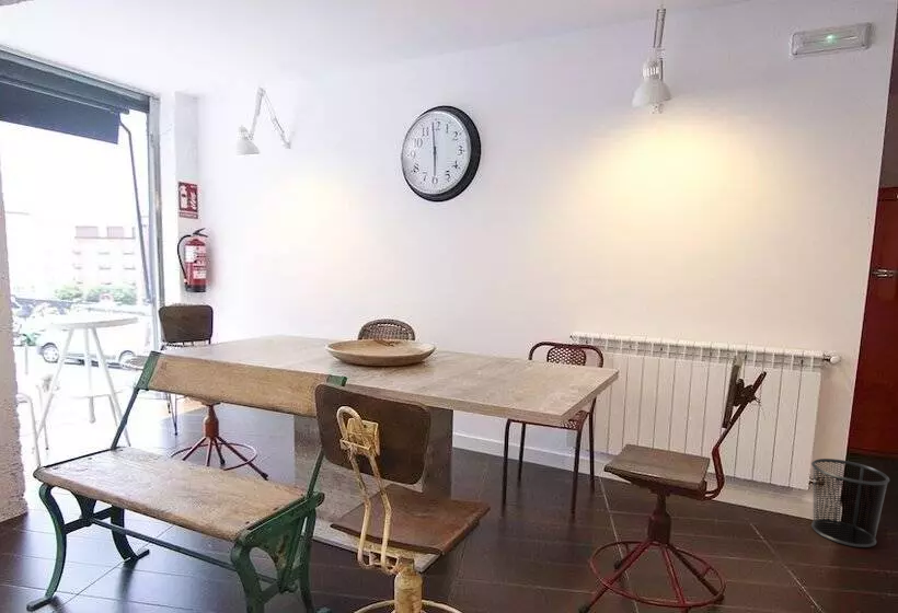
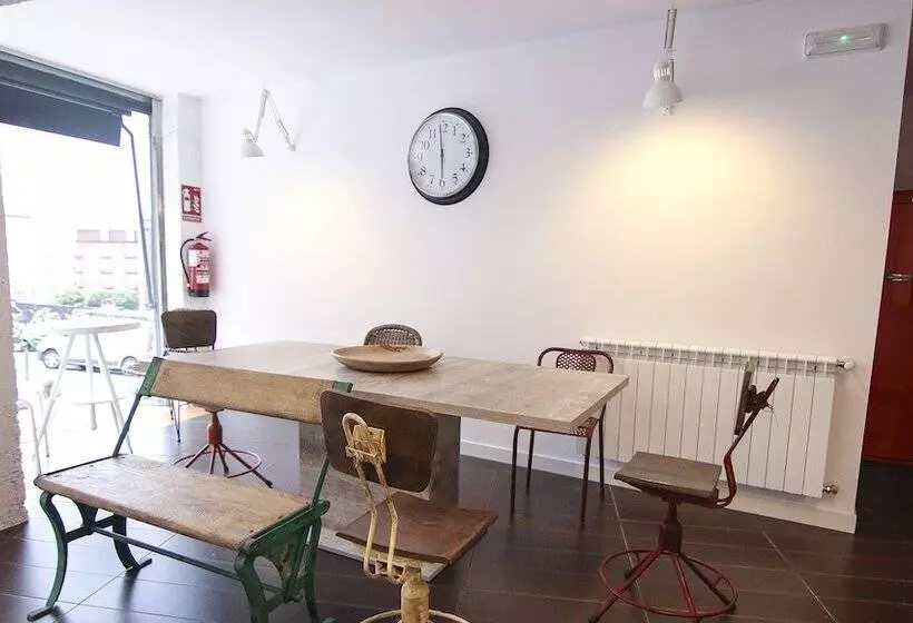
- waste bin (845, 501)
